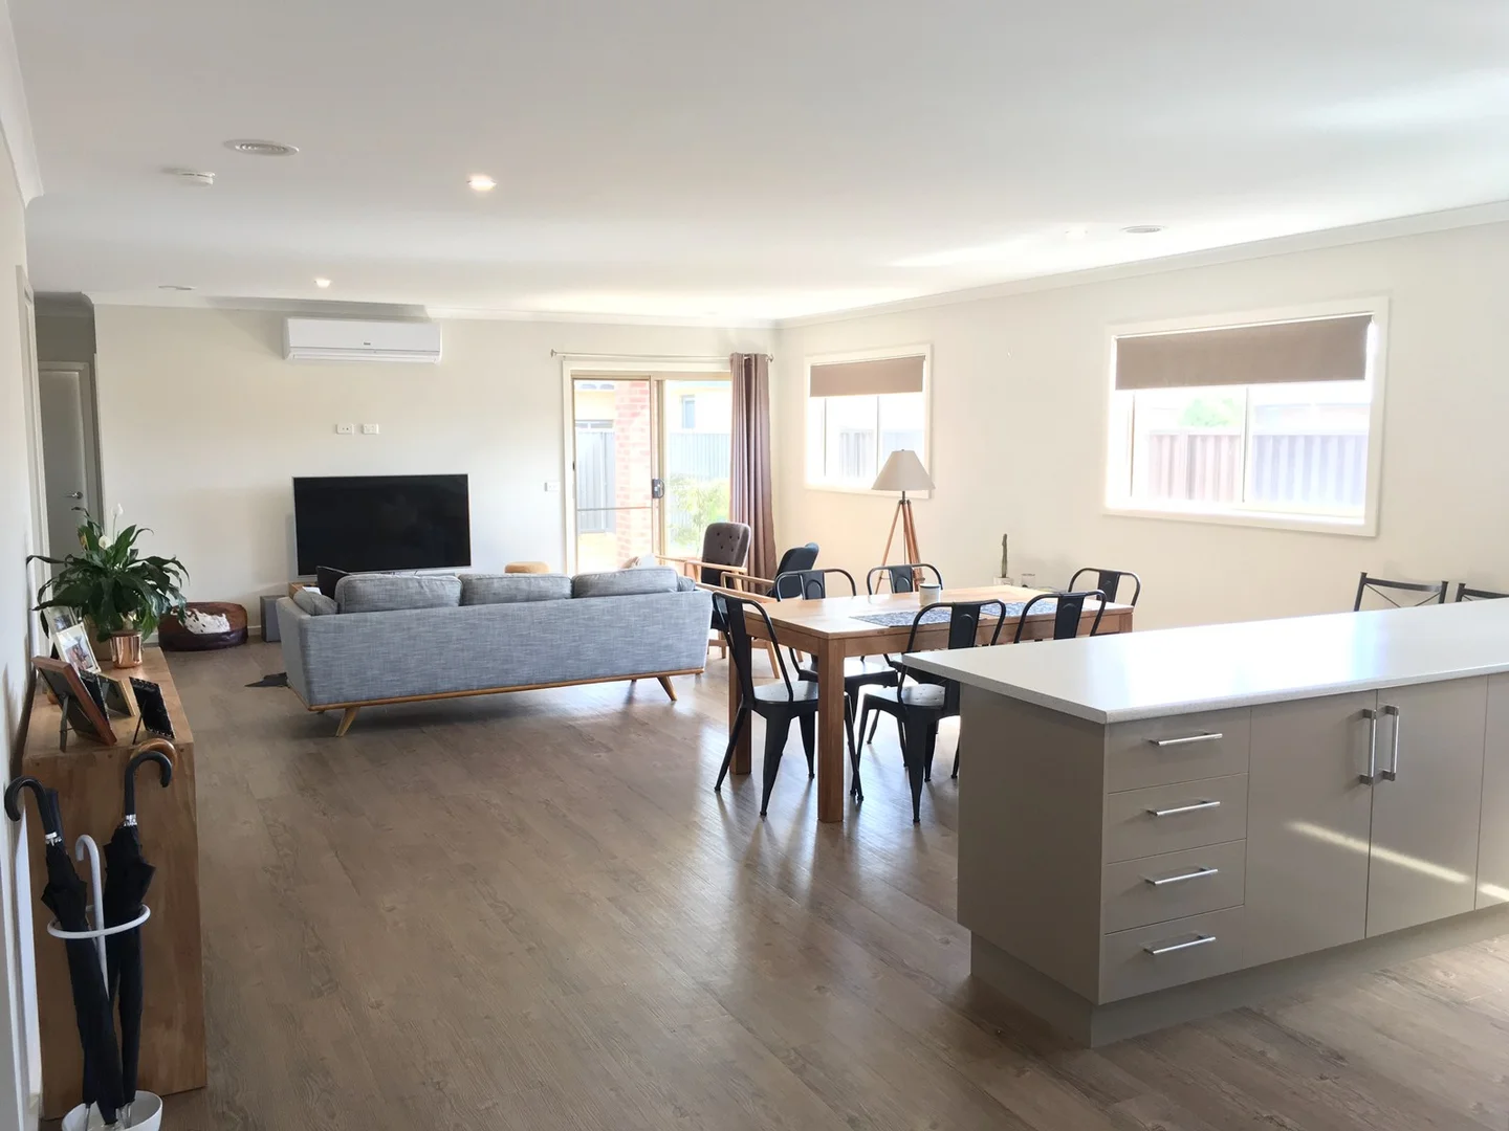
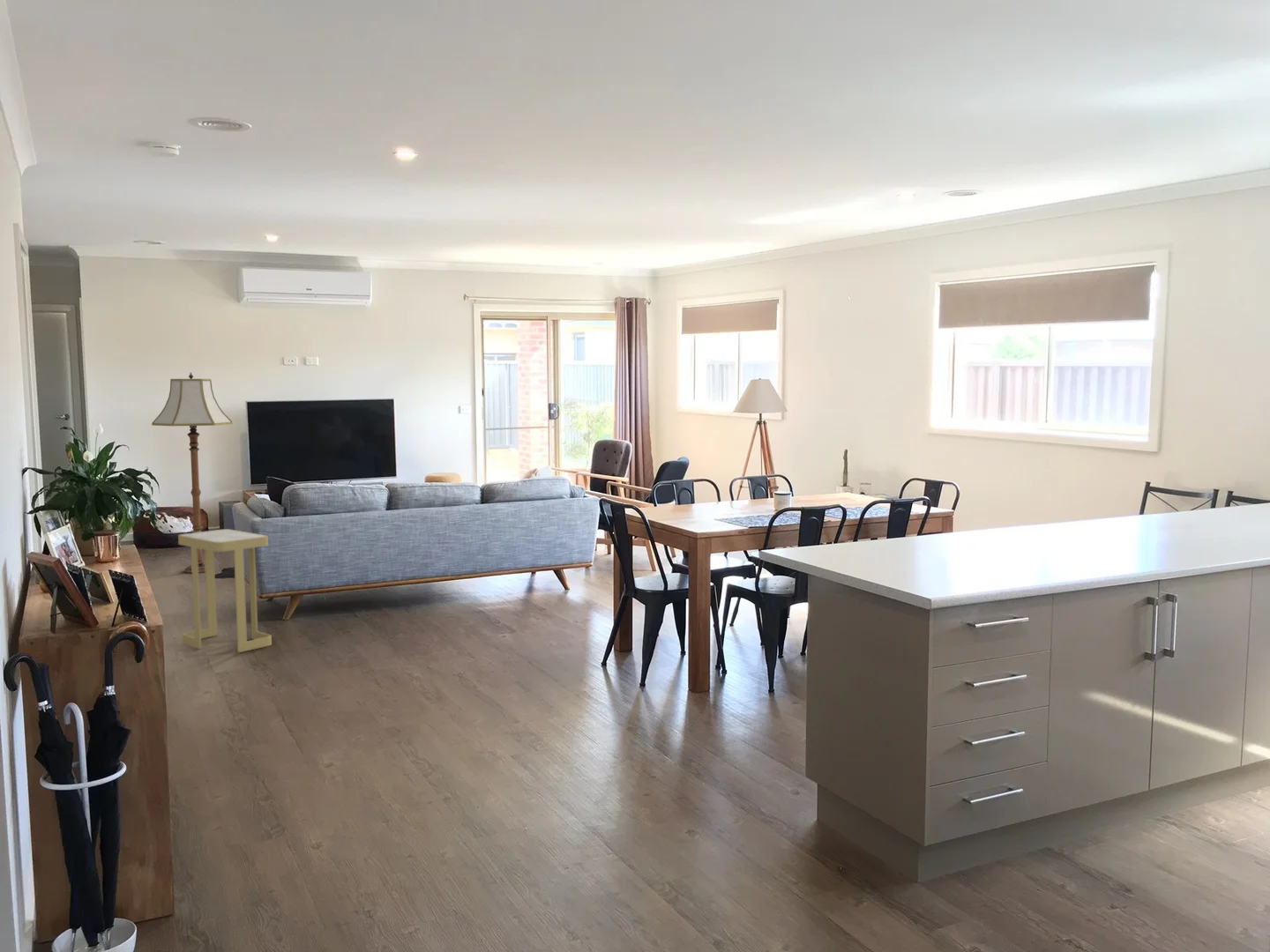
+ side table (214, 590)
+ floor lamp (194, 472)
